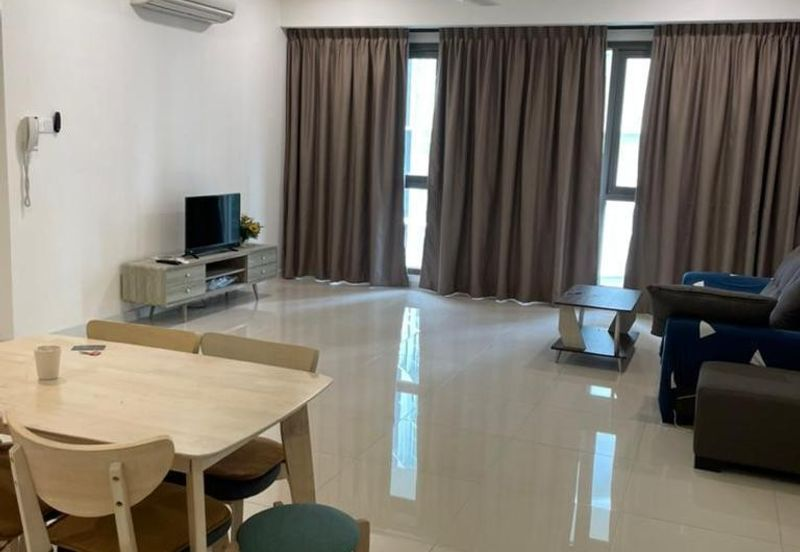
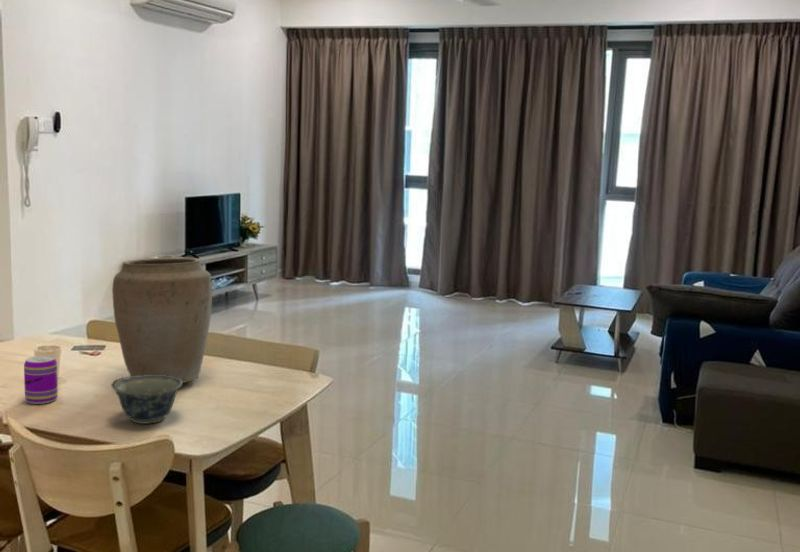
+ vase (163, 320)
+ bowl (147, 400)
+ beverage can (41, 379)
